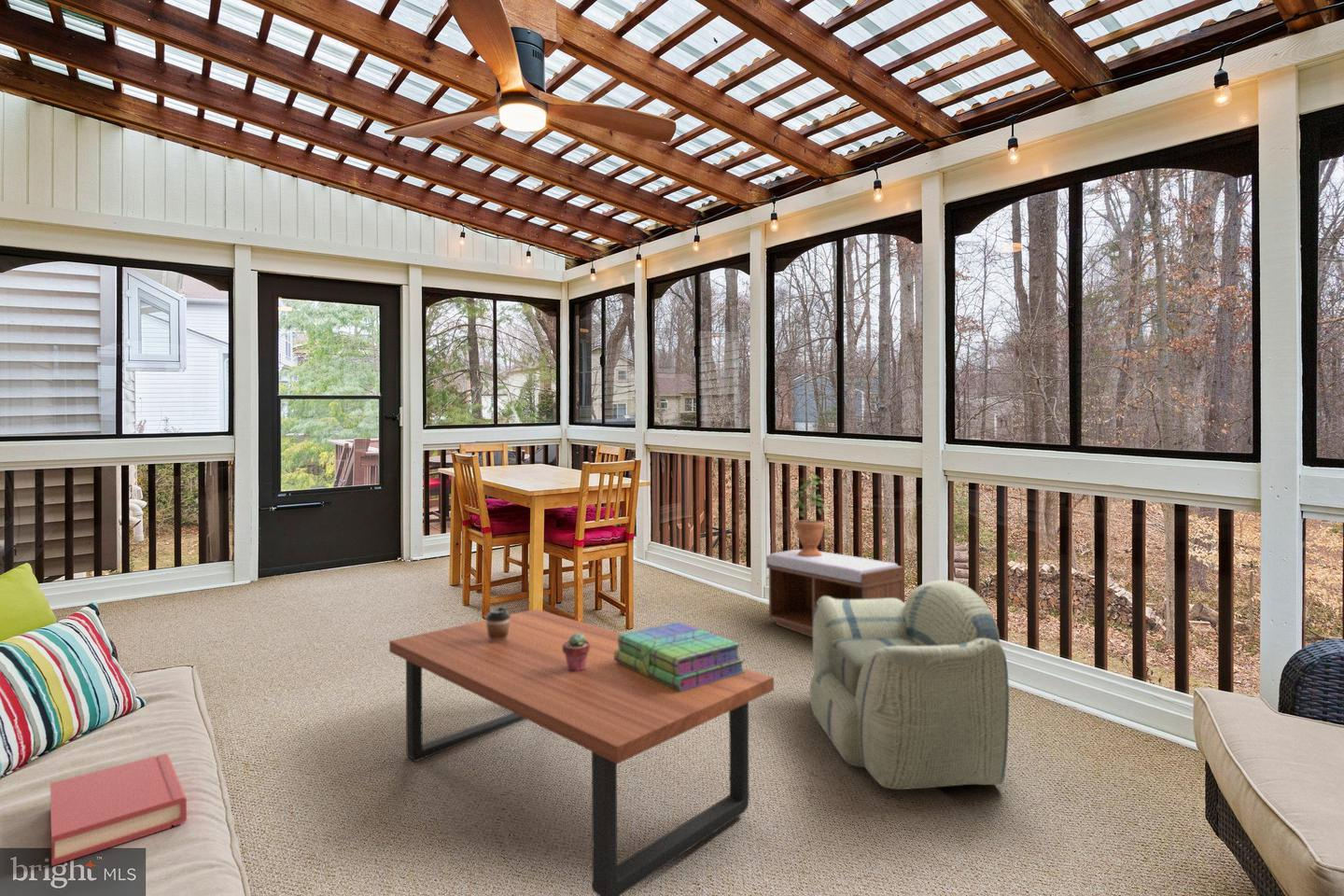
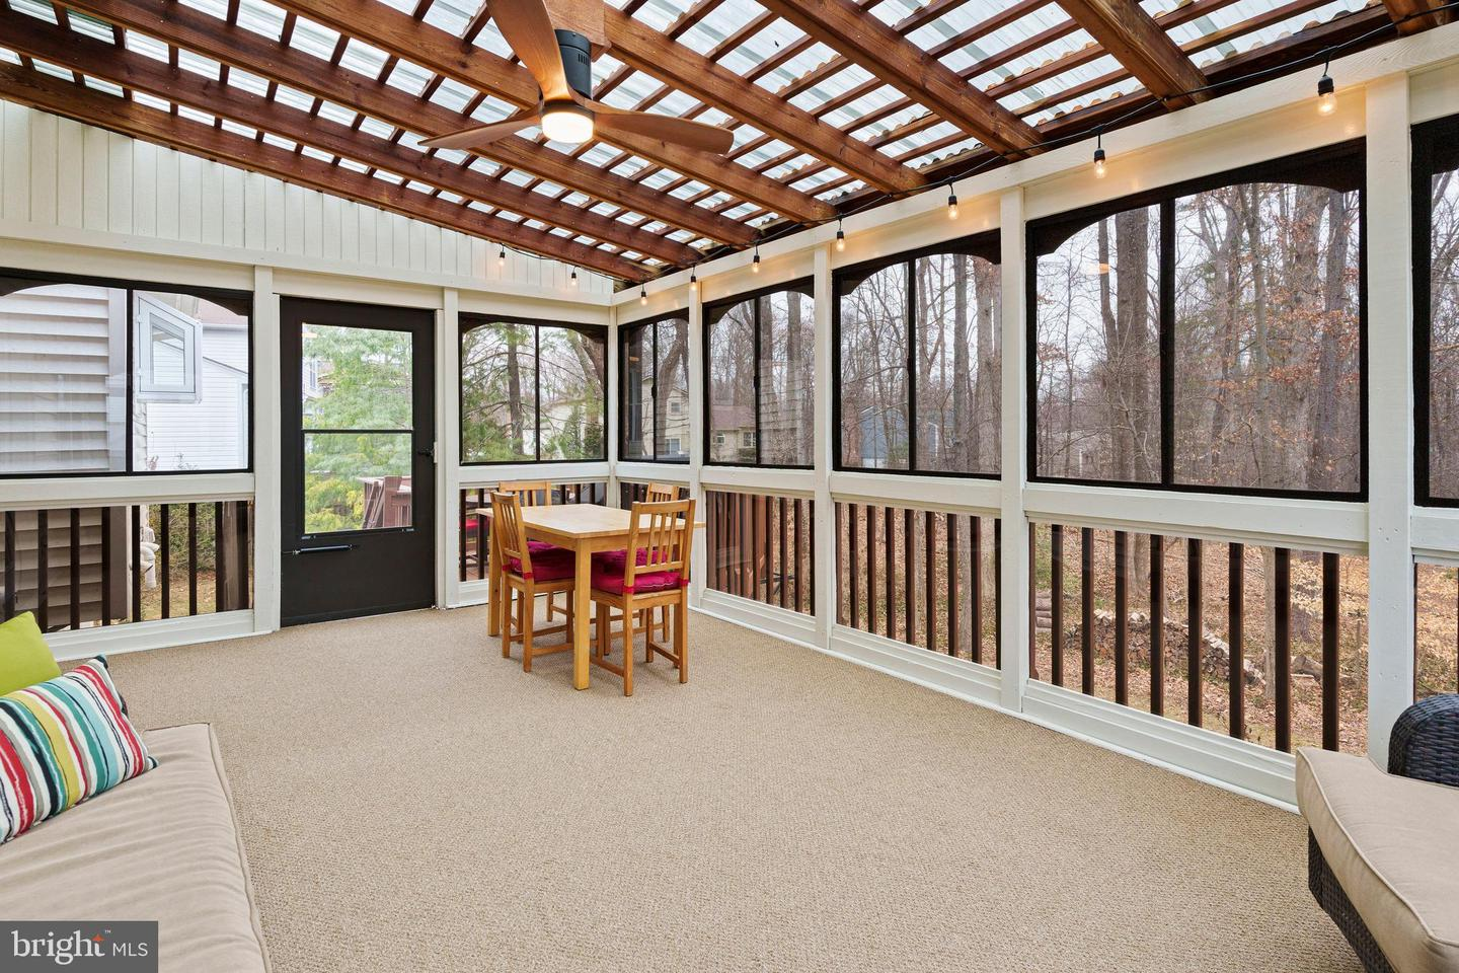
- potted succulent (576, 650)
- armchair (897, 662)
- coffee table (565, 720)
- stack of books (678, 651)
- bench (831, 595)
- hardback book (117, 802)
- coffee cup (497, 623)
- potted plant (806, 513)
